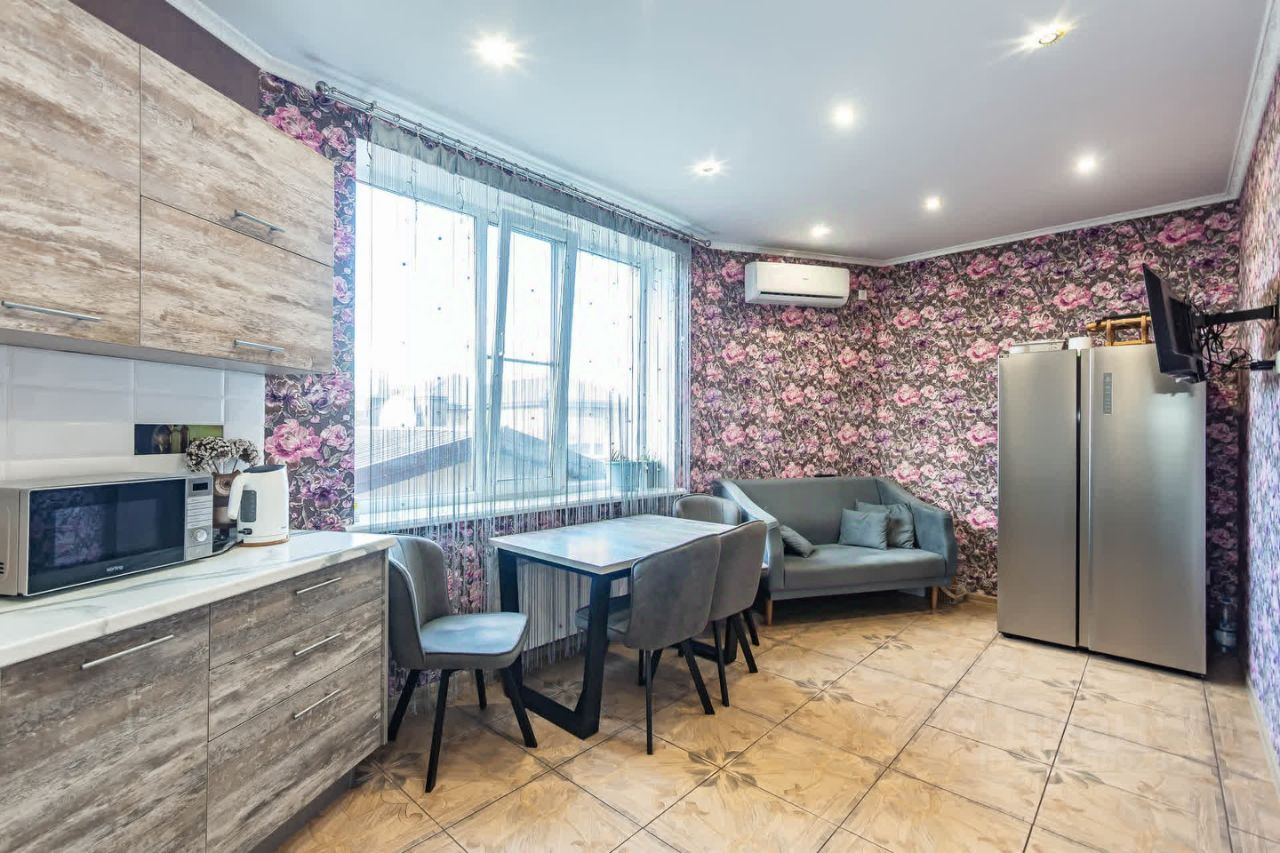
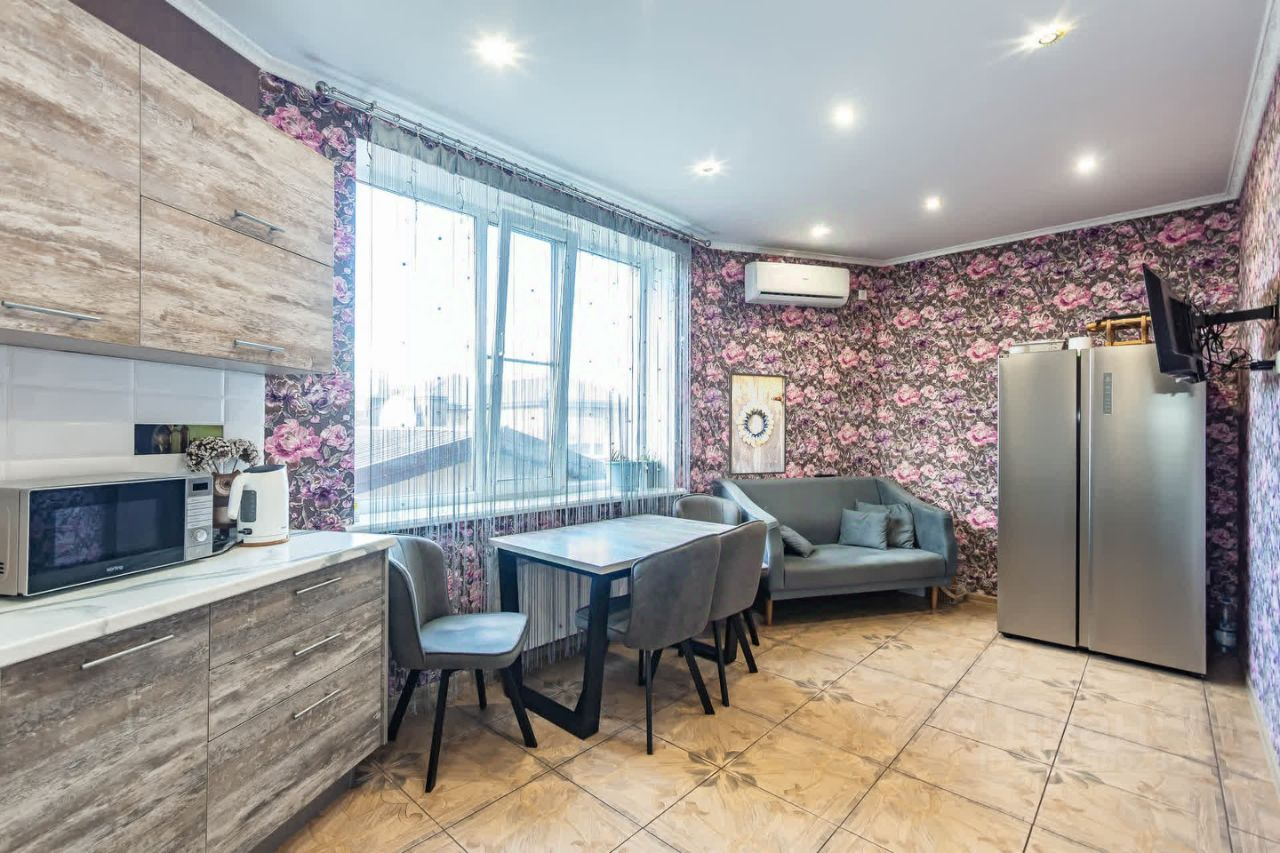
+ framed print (758, 424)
